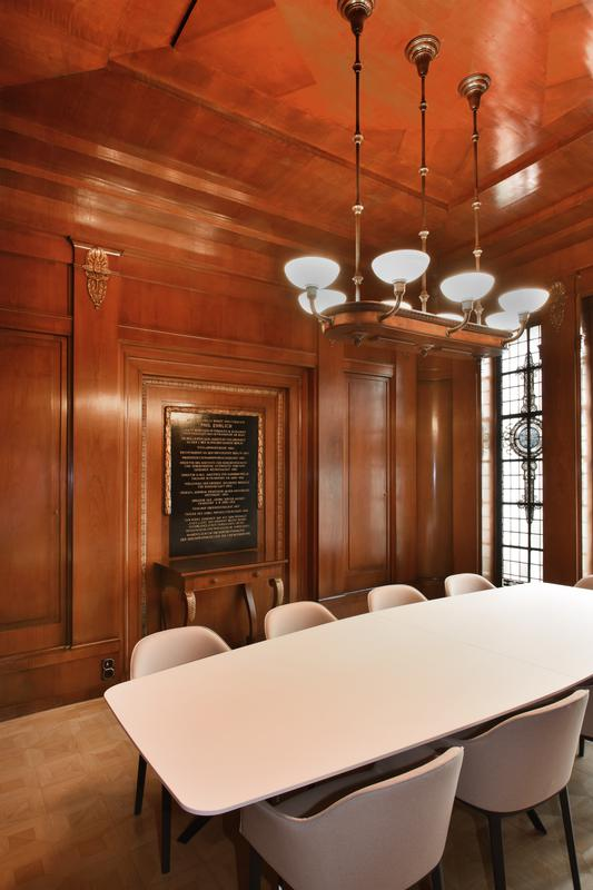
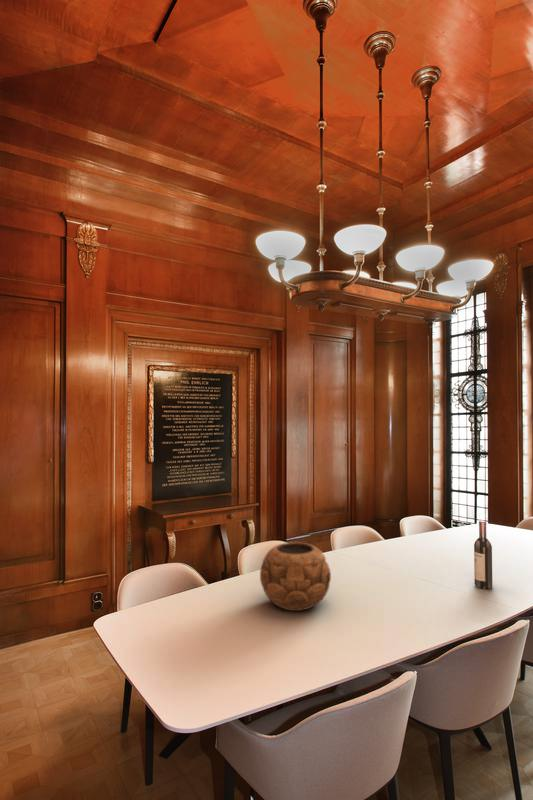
+ wine bottle (483, 553)
+ decorative bowl (295, 575)
